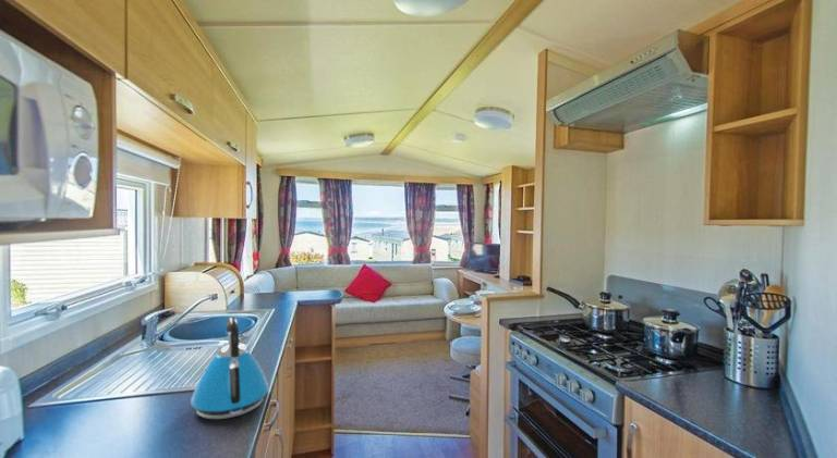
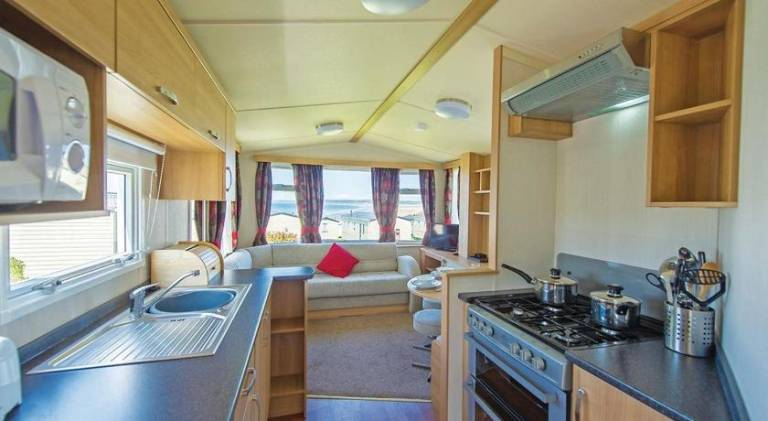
- kettle (232, 360)
